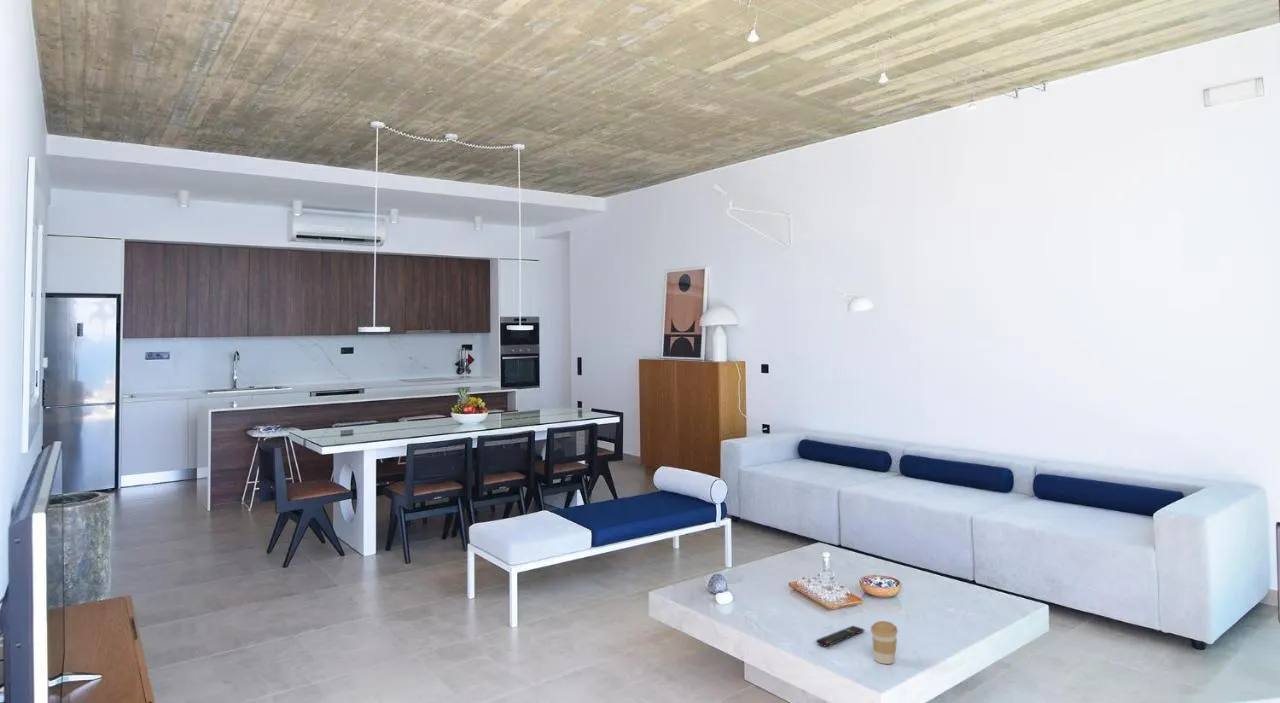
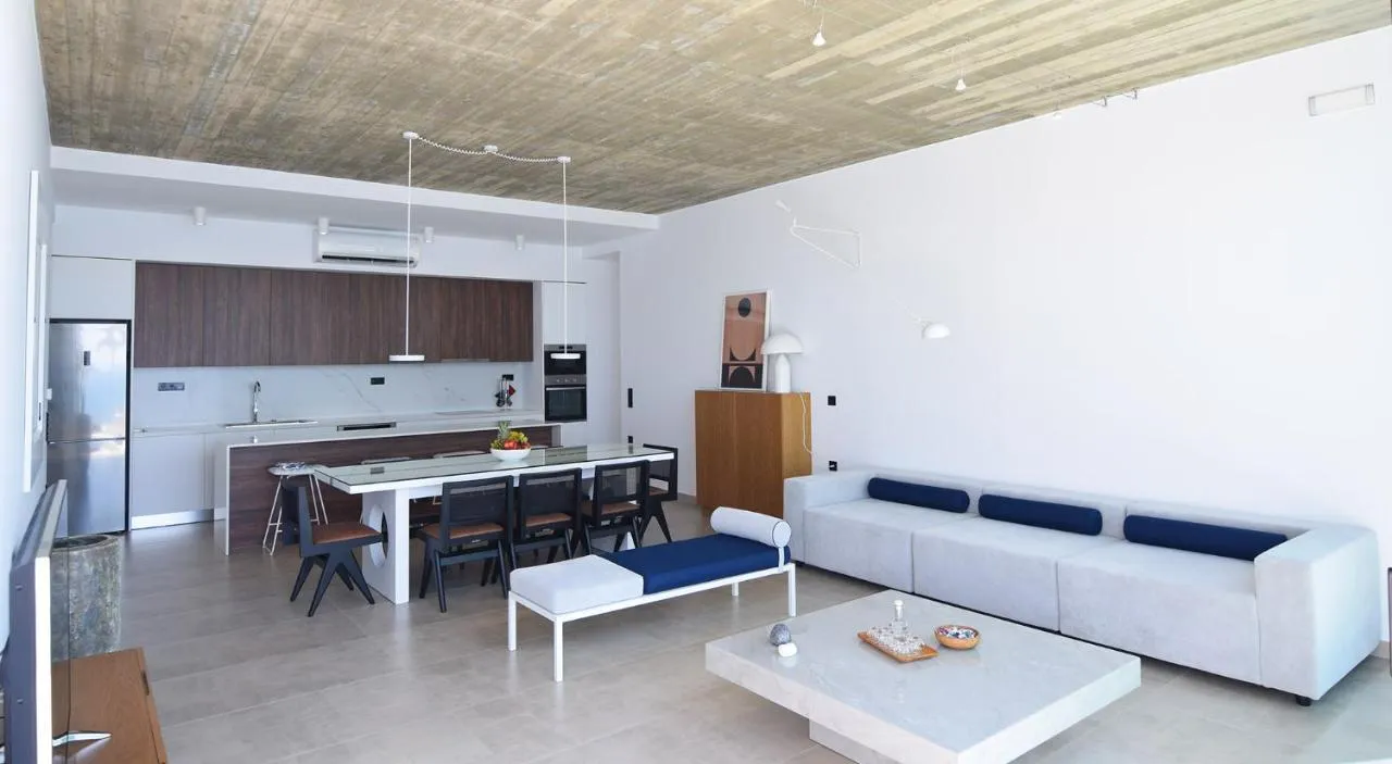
- remote control (840, 636)
- coffee cup (884, 642)
